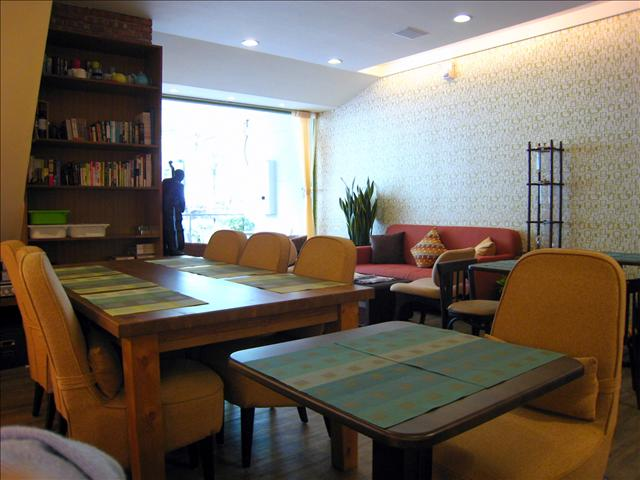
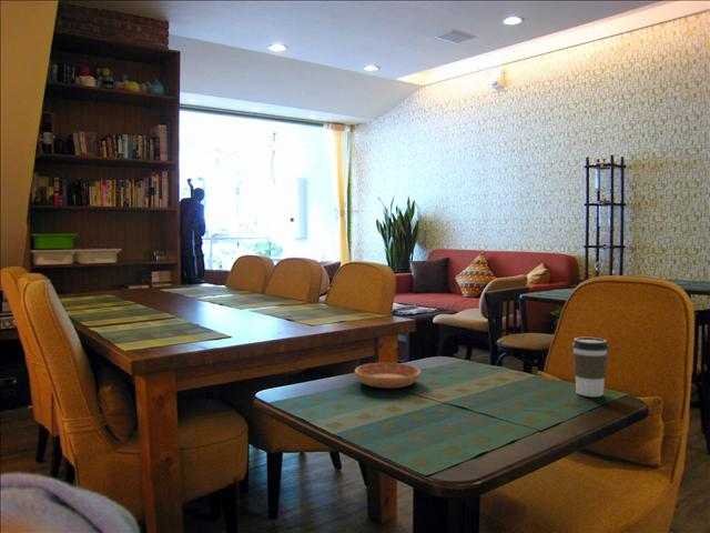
+ coffee cup (589, 366)
+ saucer (387, 375)
